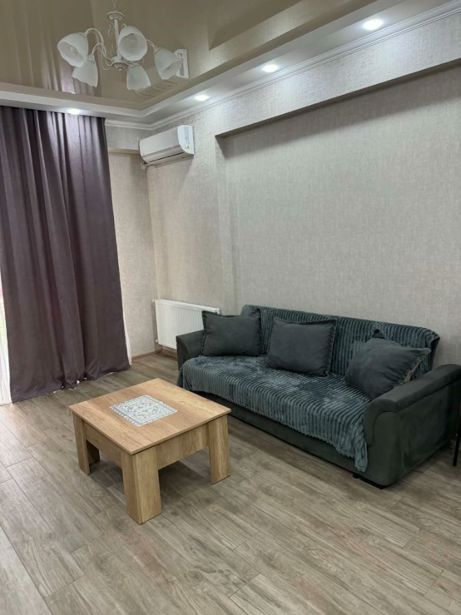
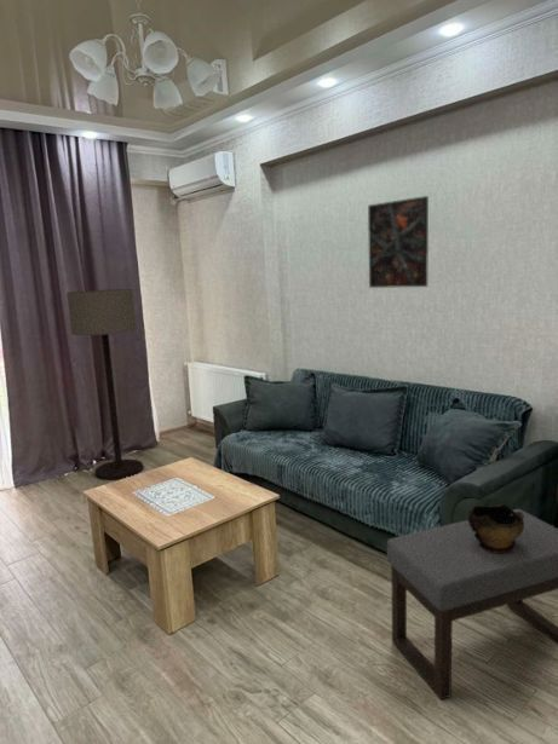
+ decorative bowl (494, 523)
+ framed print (397, 244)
+ floor lamp (110, 383)
+ ottoman (483, 594)
